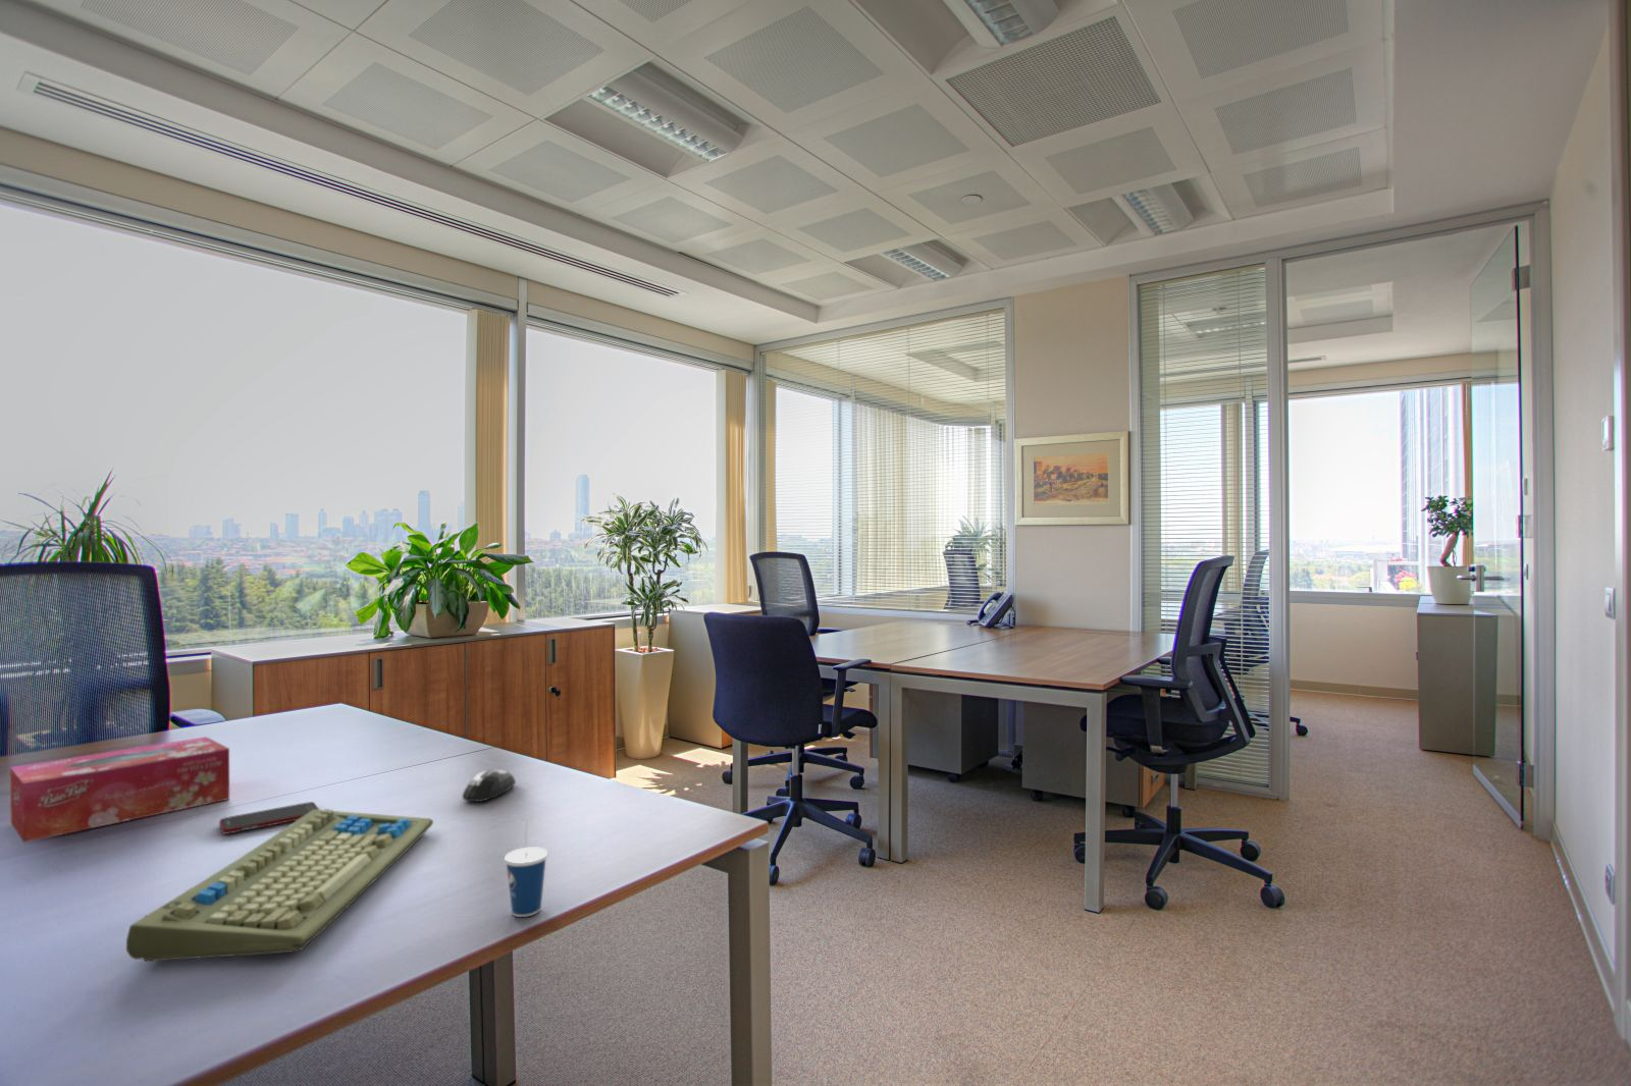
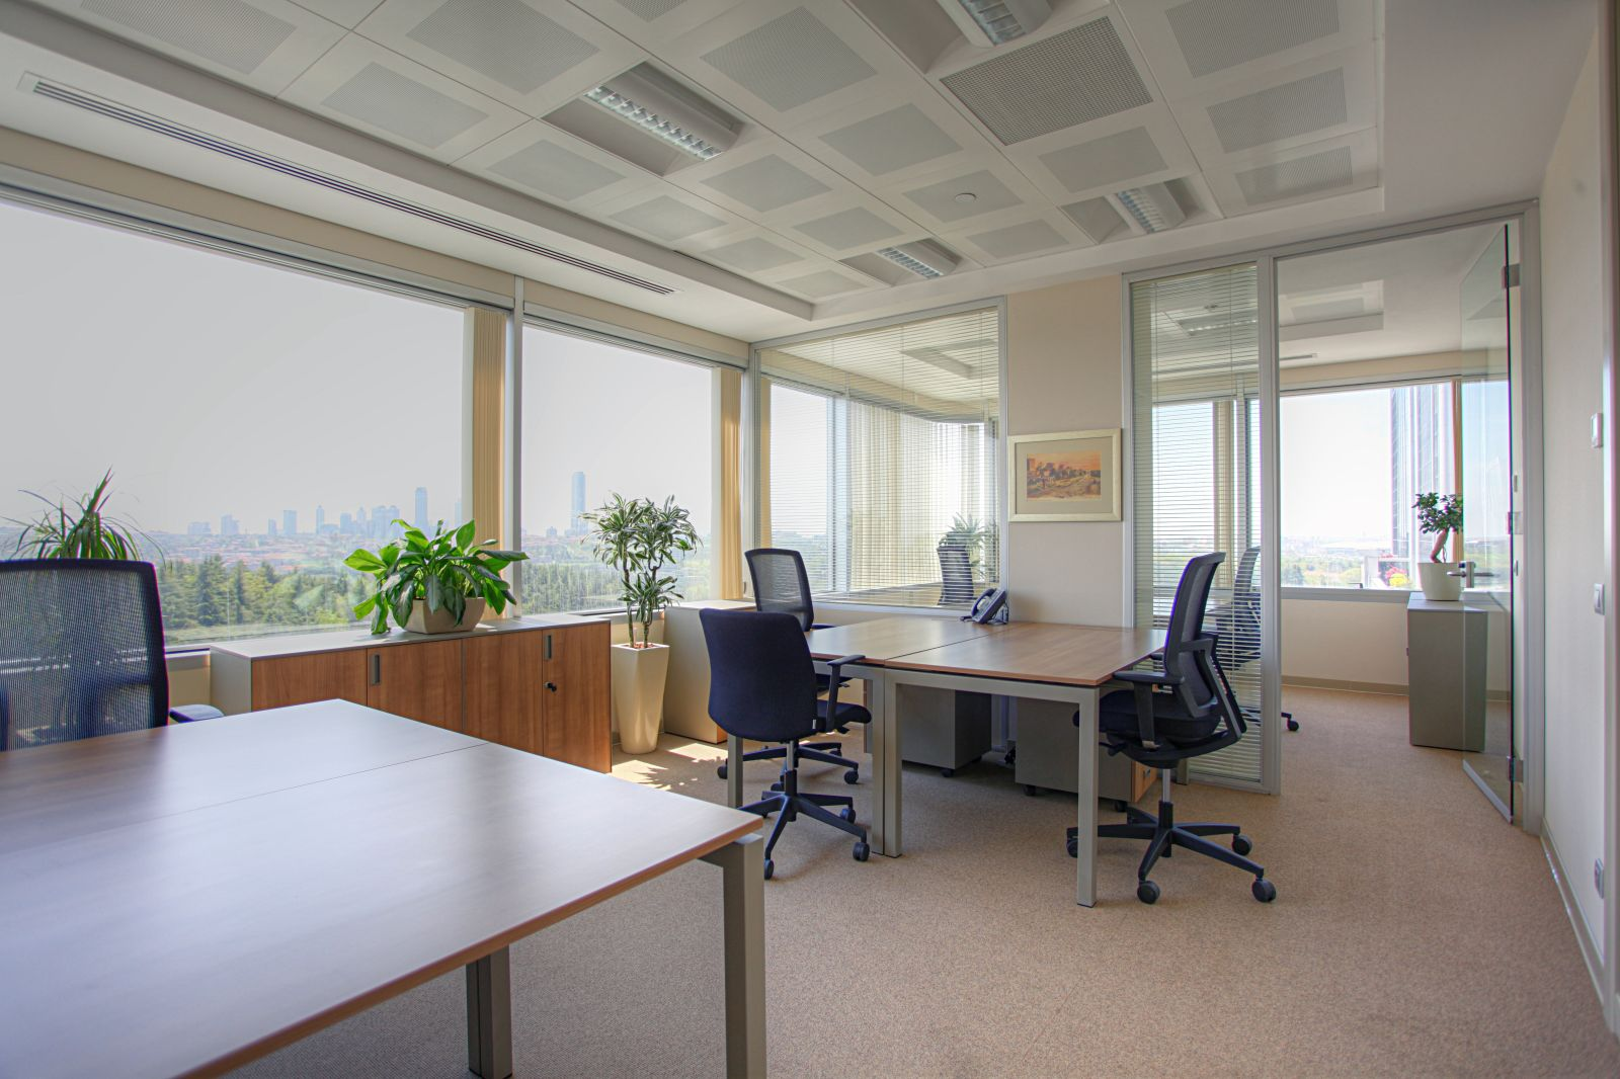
- mouse (491, 782)
- cell phone (270, 817)
- tissue box (125, 783)
- cup (526, 867)
- computer keyboard (308, 867)
